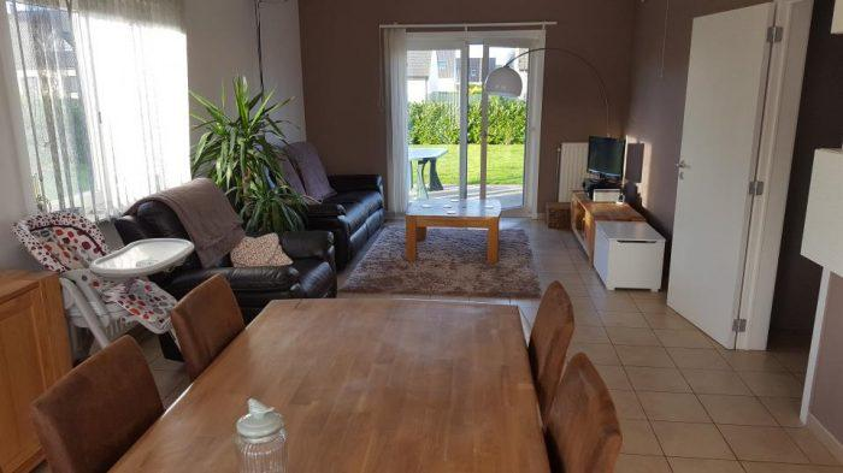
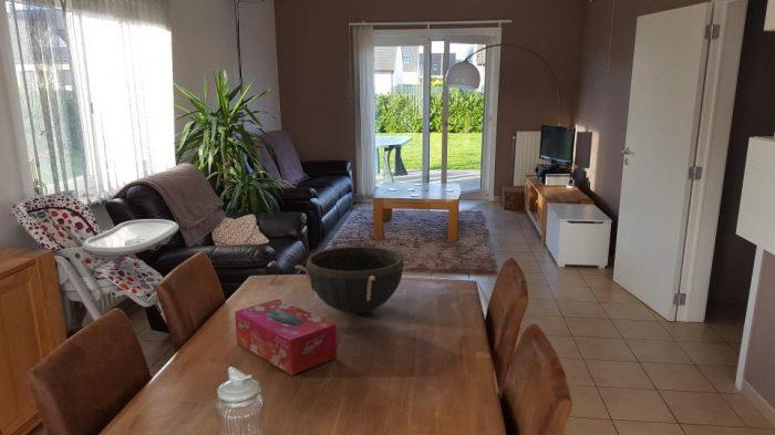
+ tissue box (283, 333)
+ bowl (355, 283)
